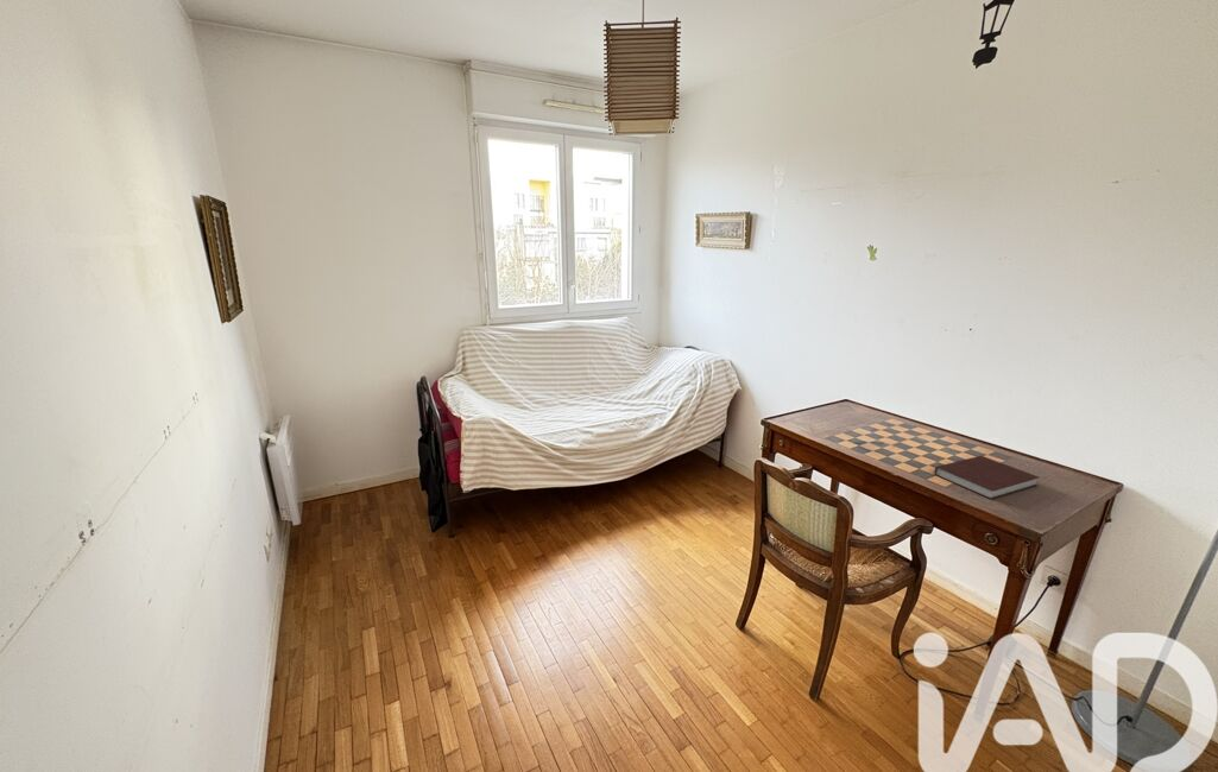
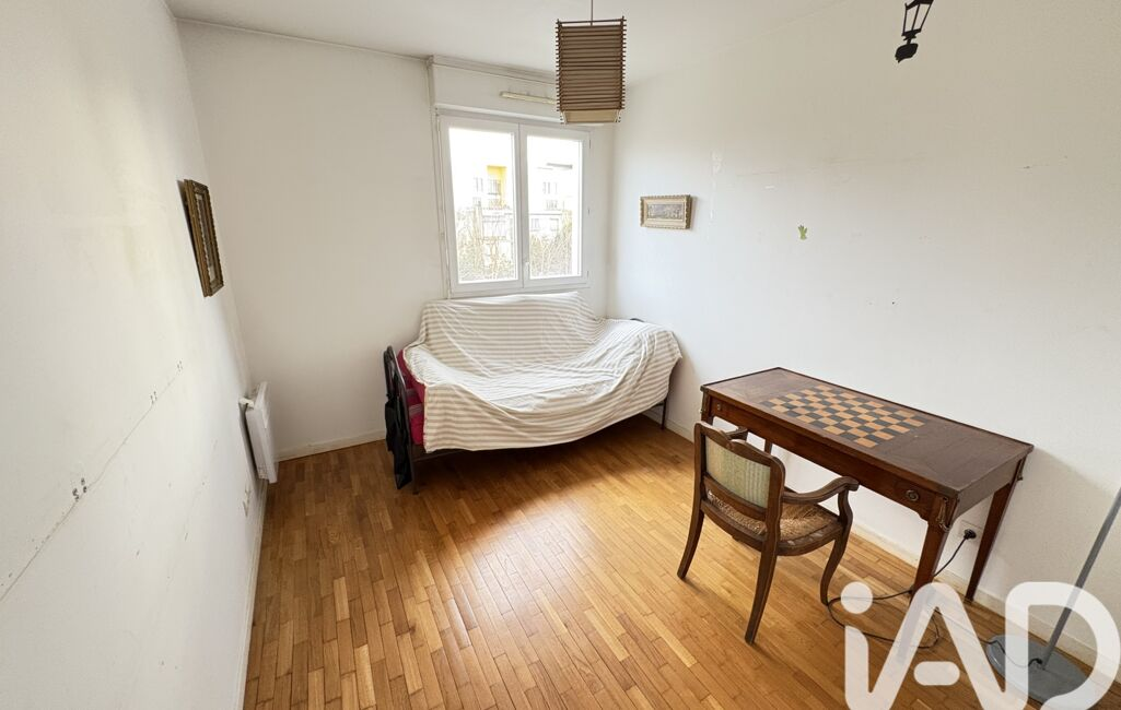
- notebook (985, 475)
